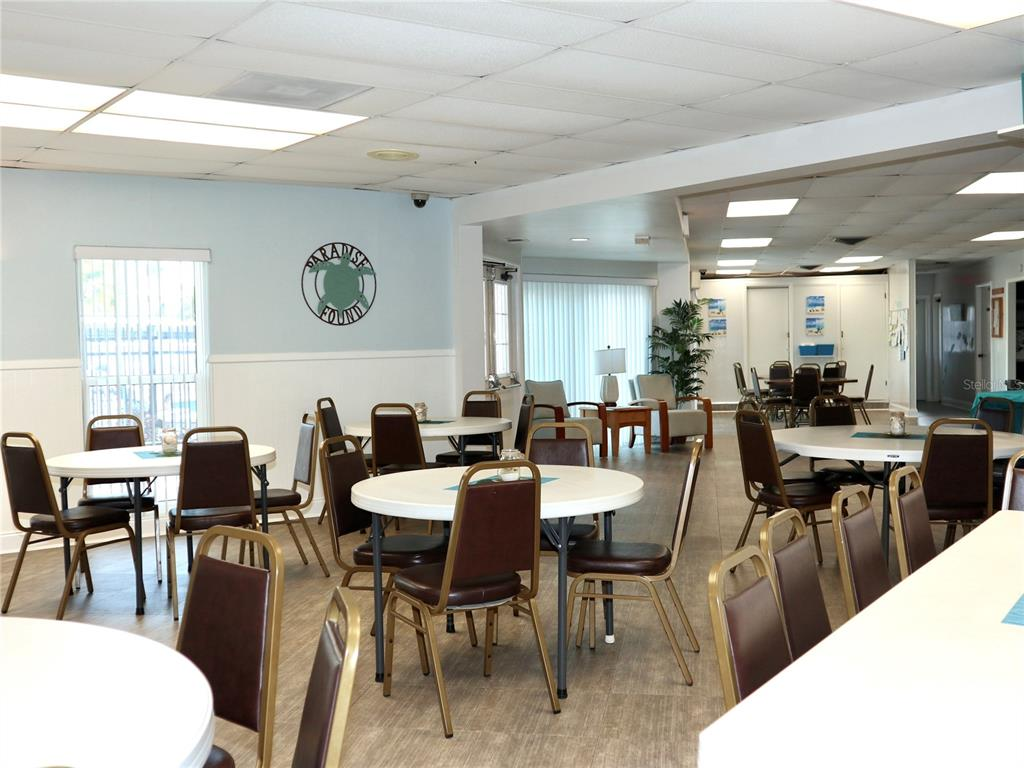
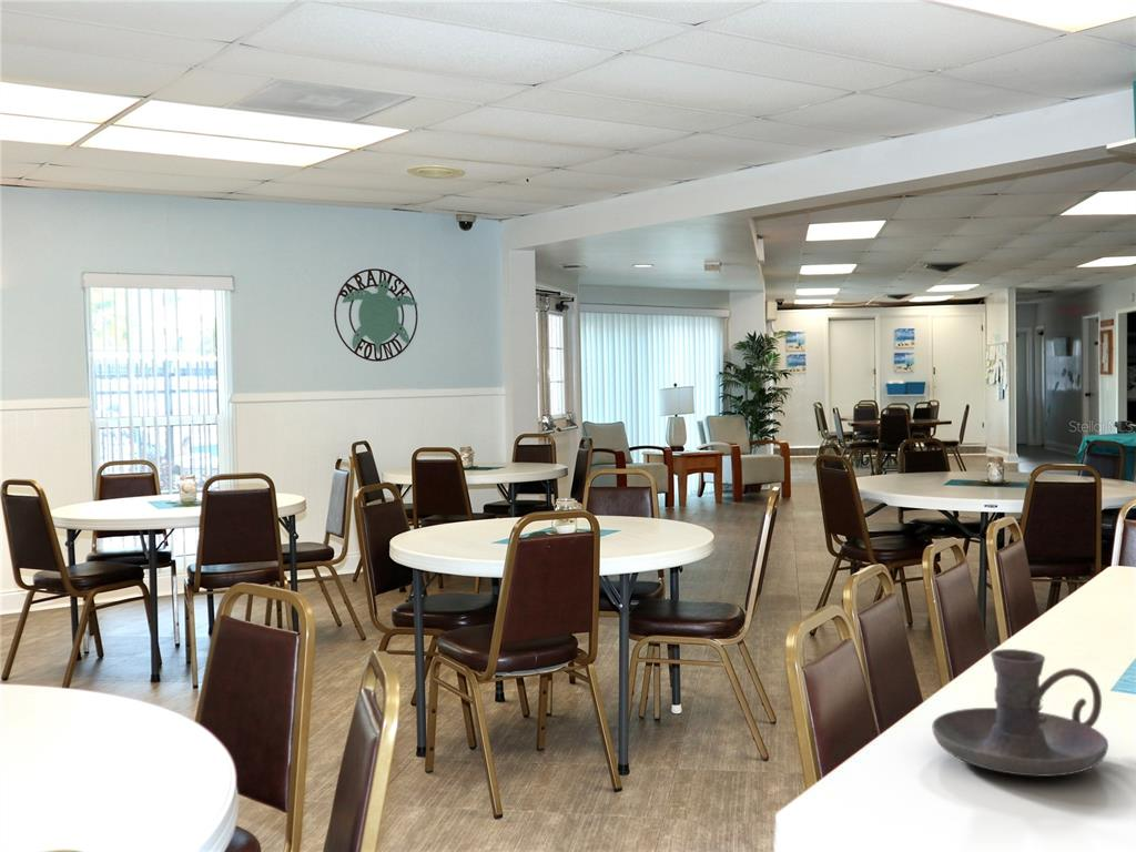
+ candle holder (1031, 704)
